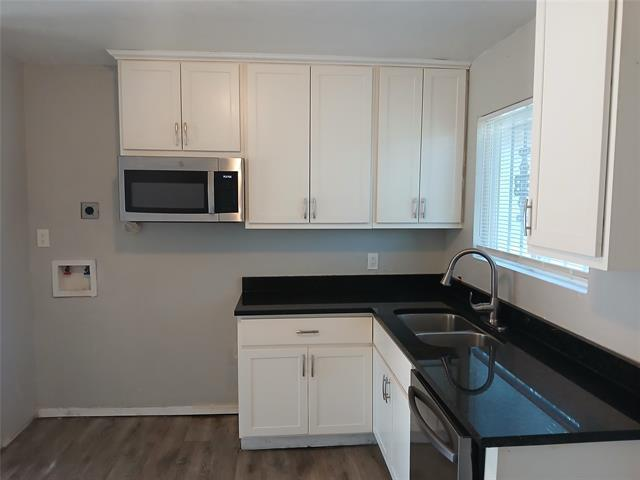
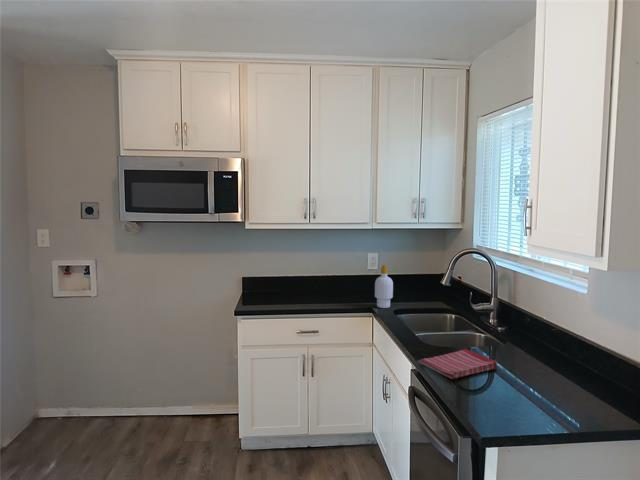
+ dish towel (458, 362)
+ soap bottle (383, 286)
